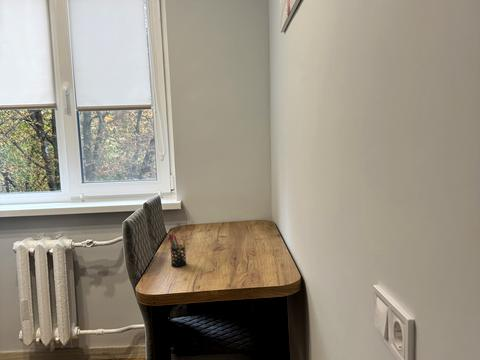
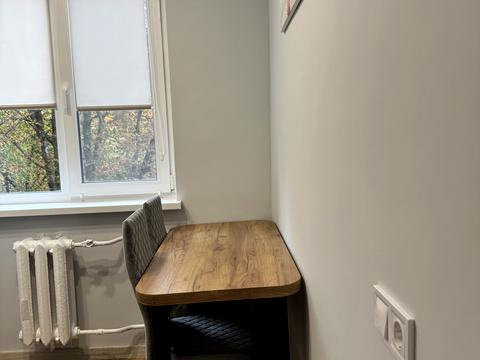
- pen holder (176, 249)
